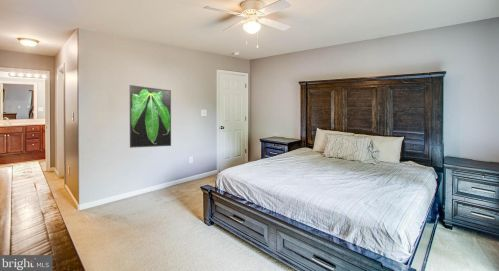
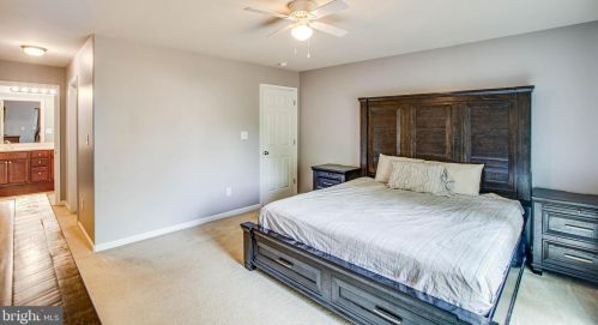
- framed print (151, 117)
